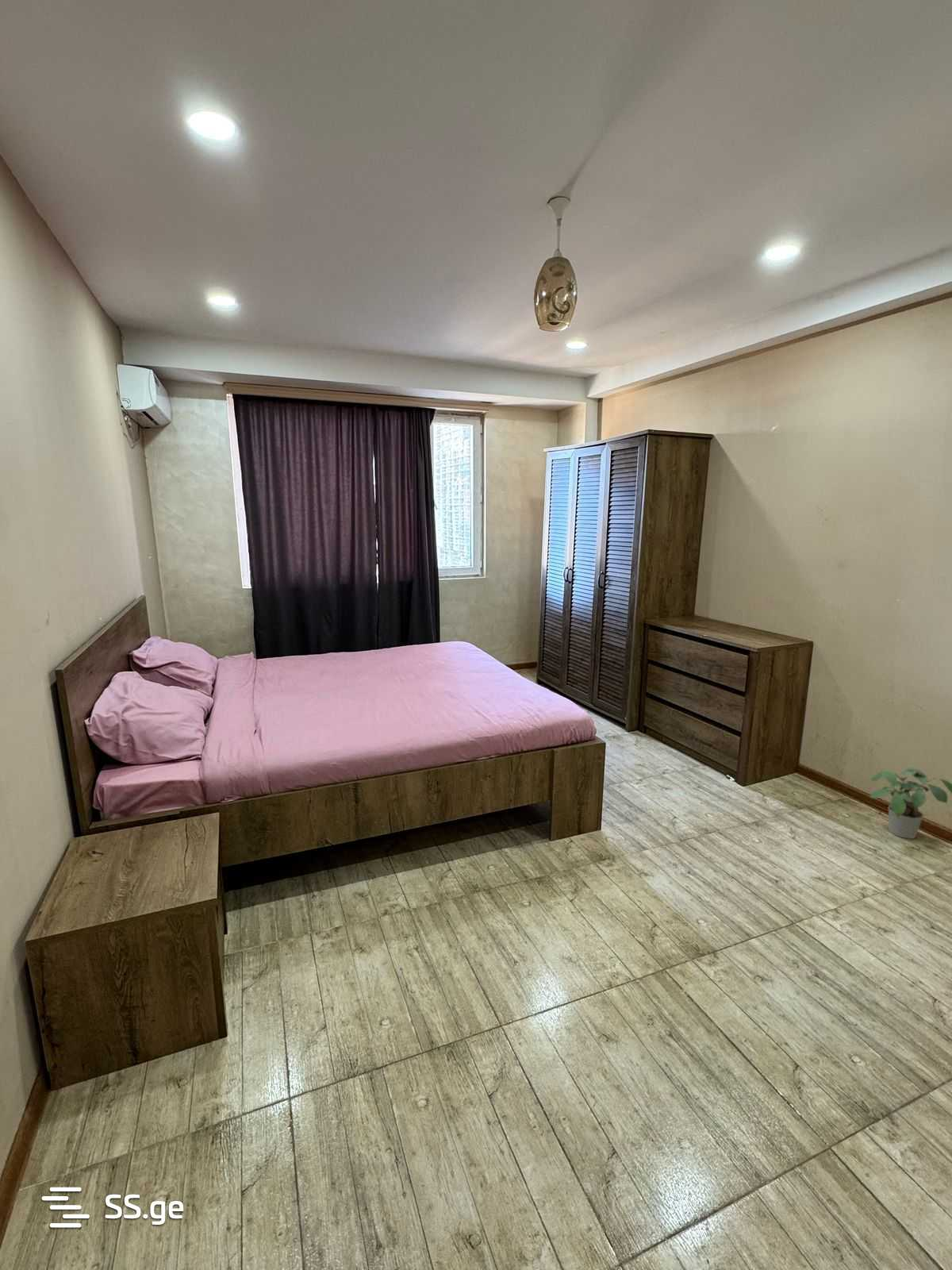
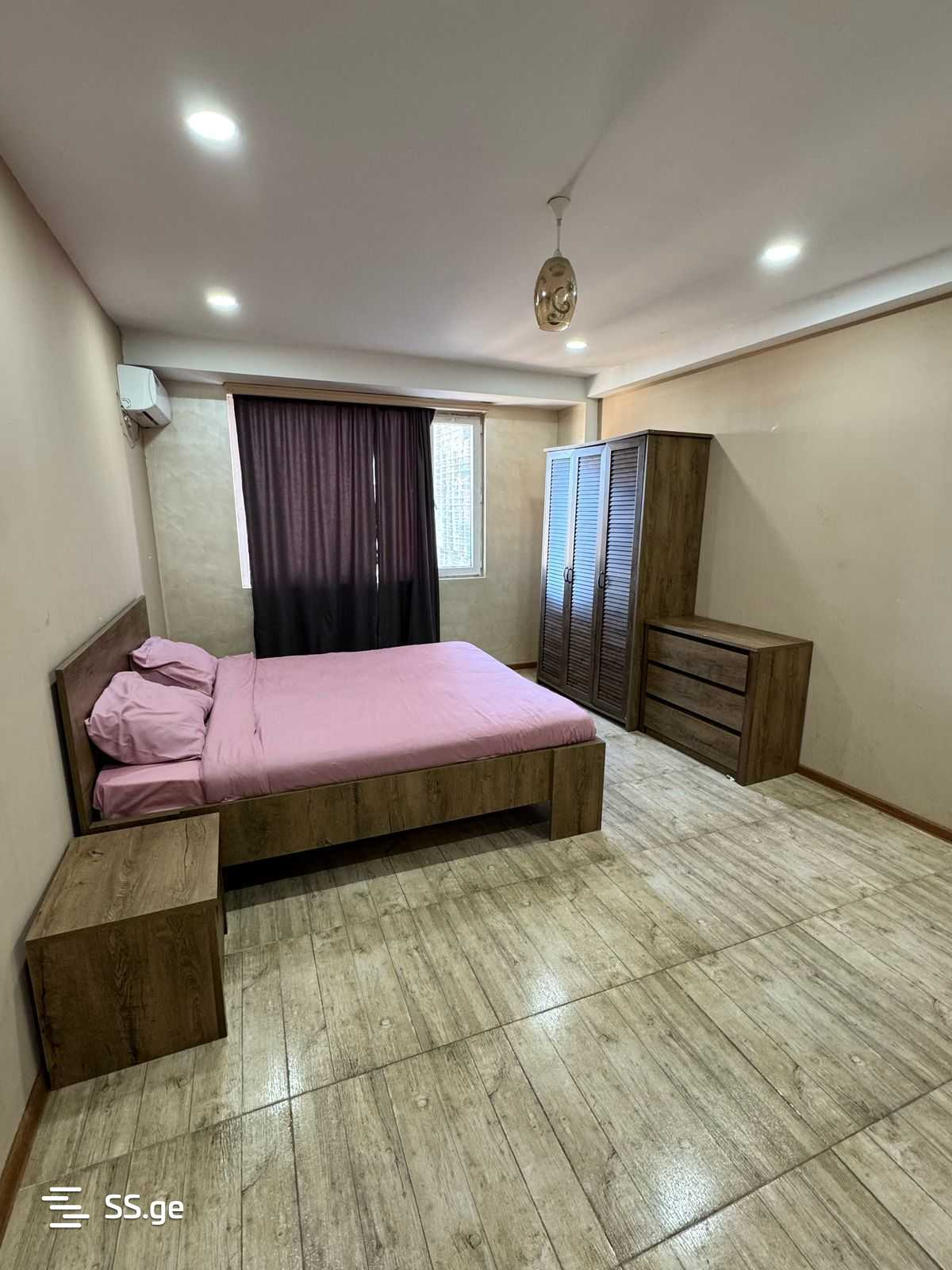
- potted plant (903, 803)
